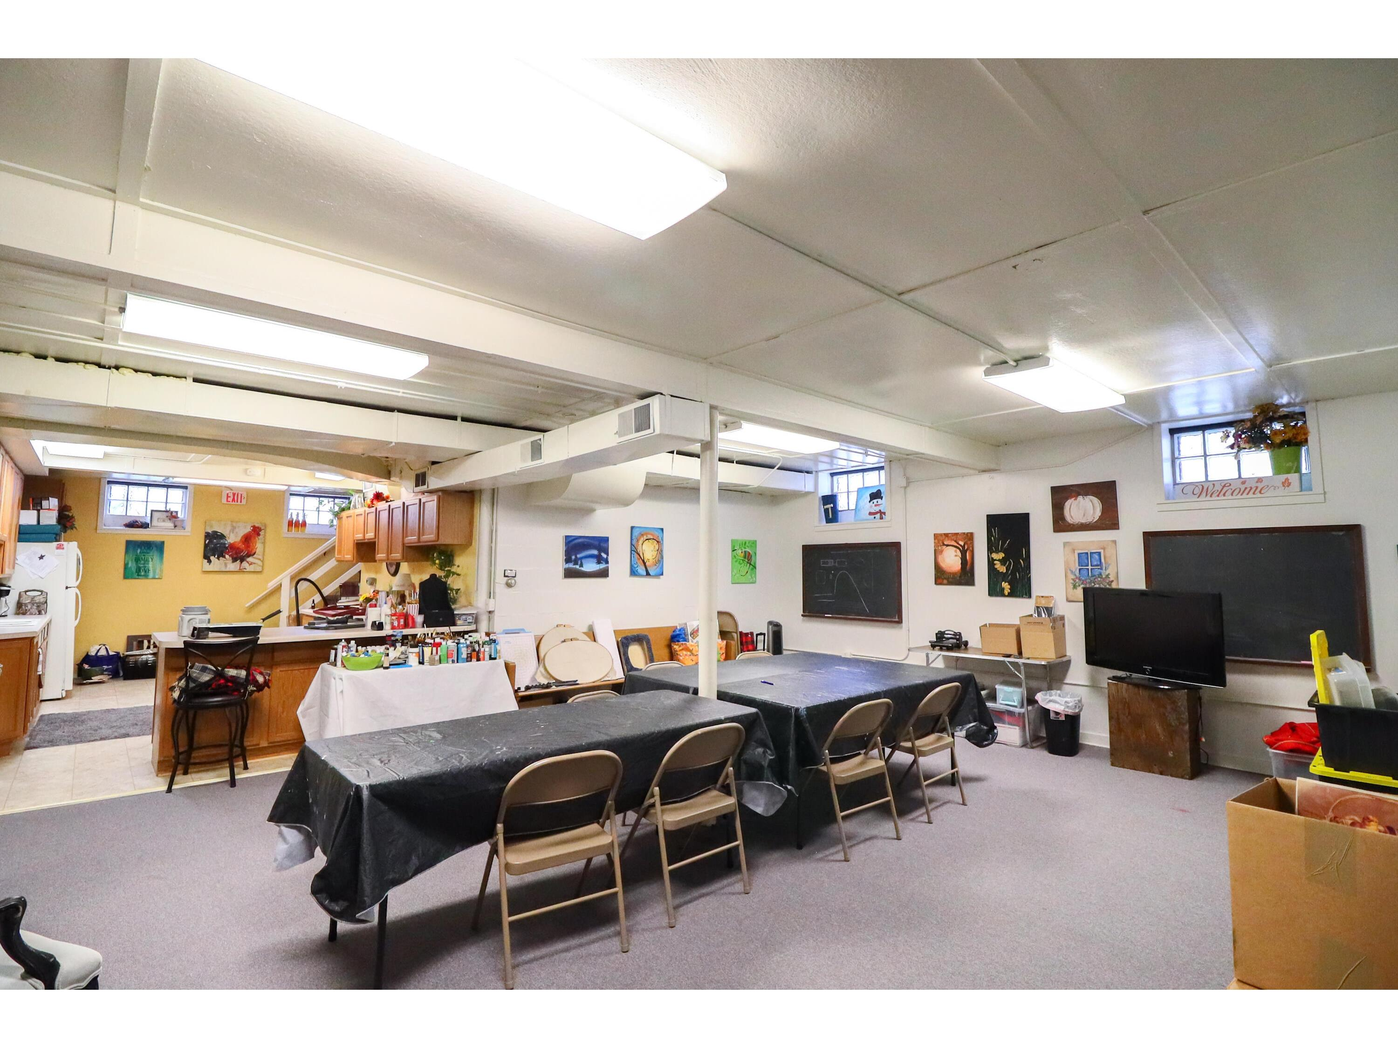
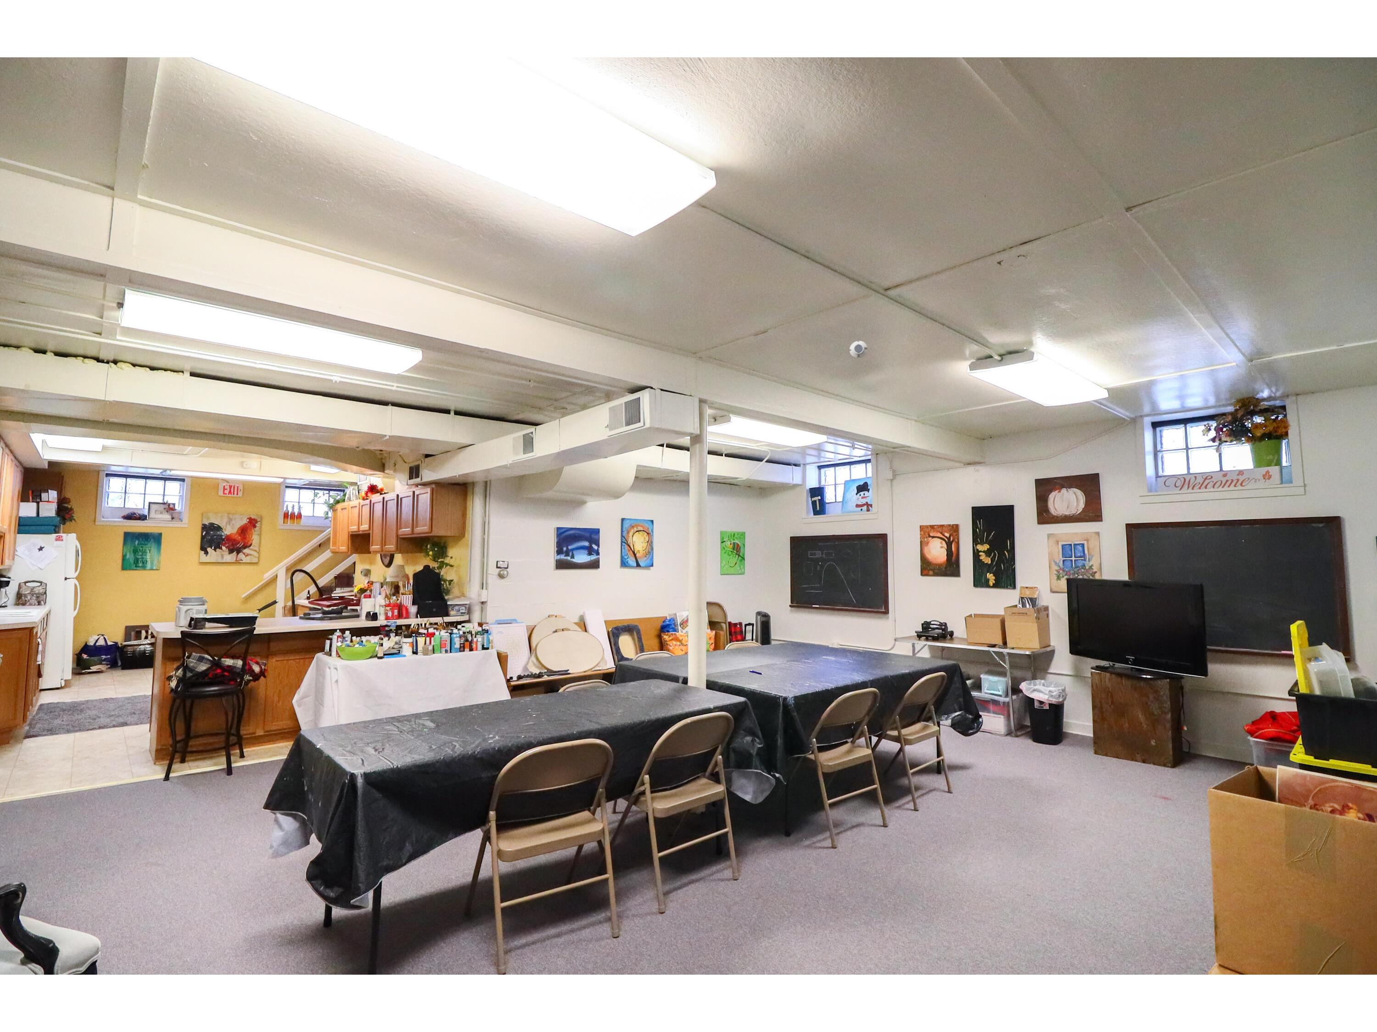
+ smoke detector (859, 349)
